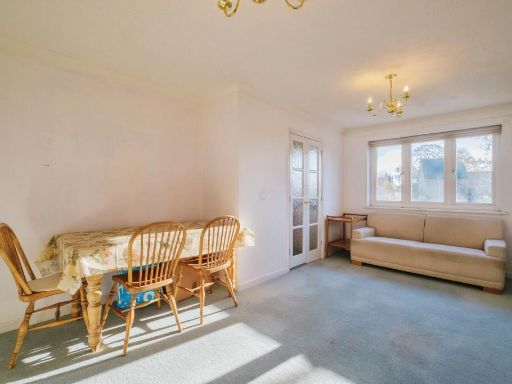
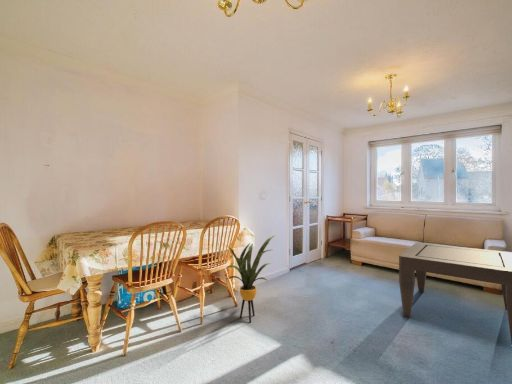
+ house plant (253, 278)
+ coffee table (459, 277)
